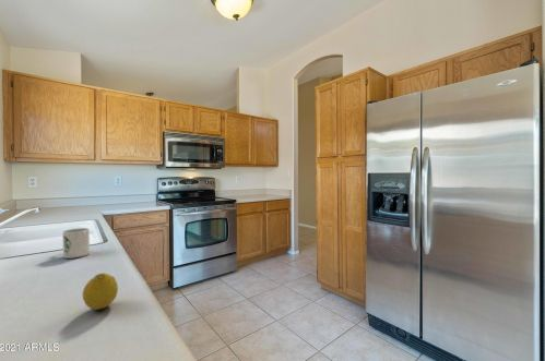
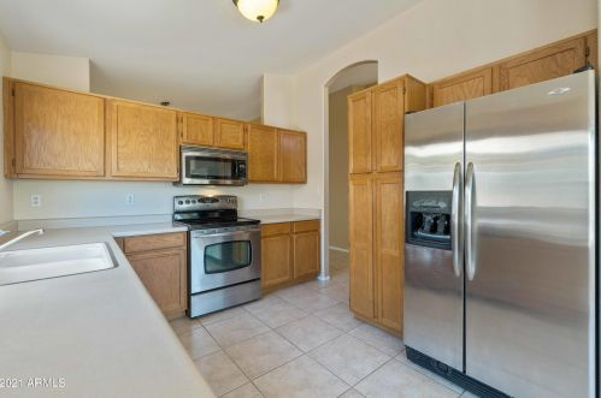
- mug (74, 241)
- fruit (100, 290)
